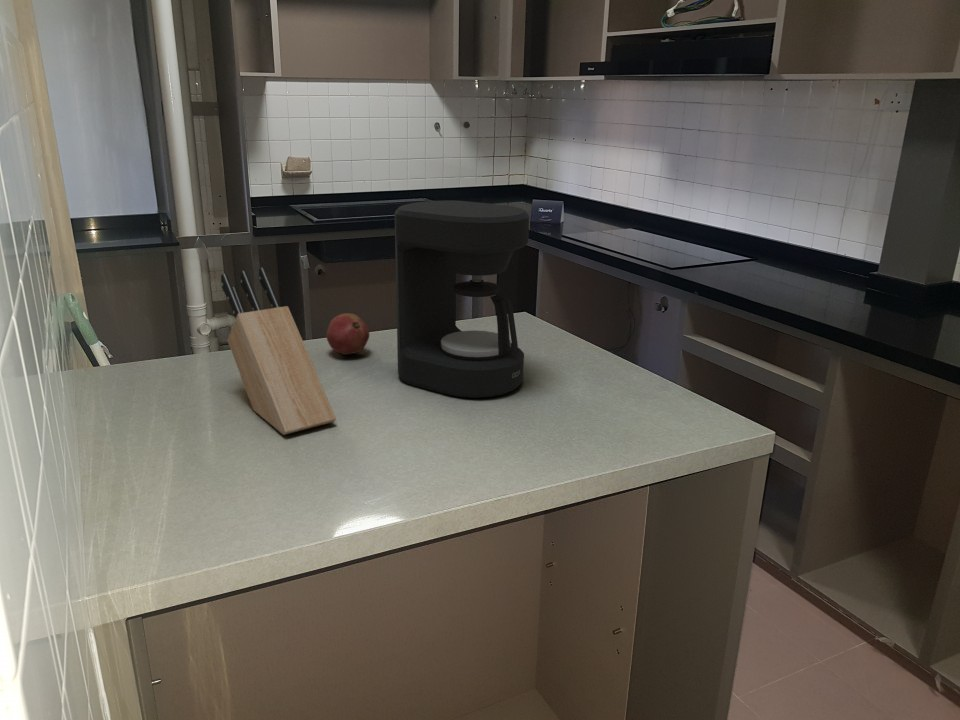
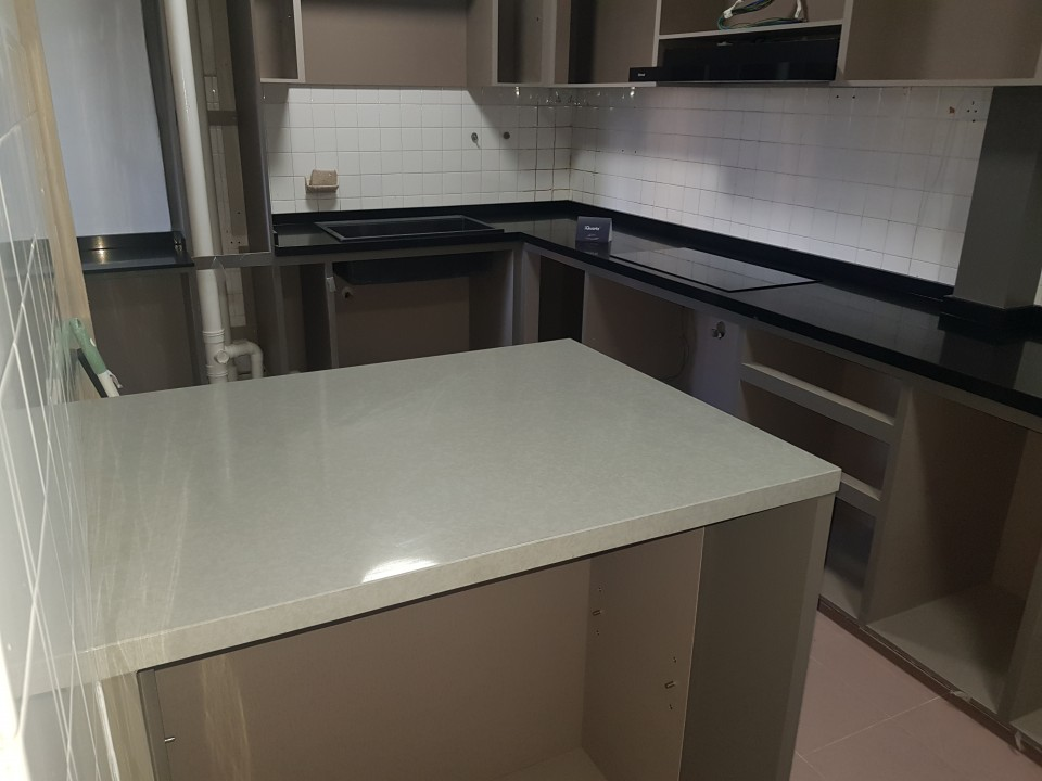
- fruit (346, 333)
- knife block (272, 344)
- coffee maker (463, 295)
